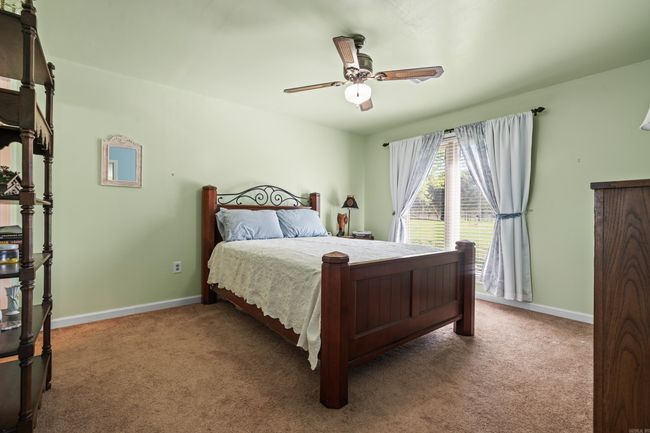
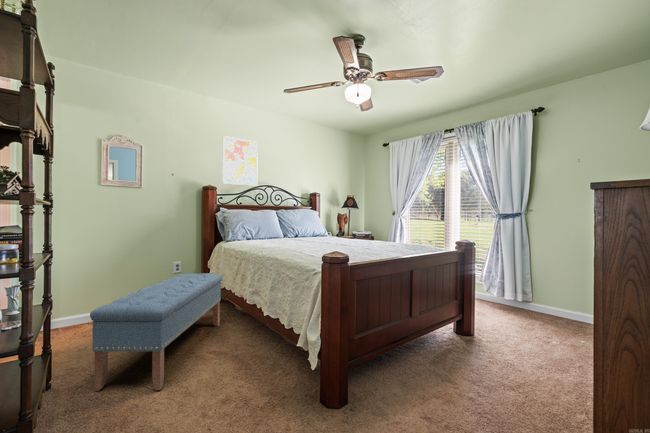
+ bench (171, 317)
+ wall art (240, 161)
